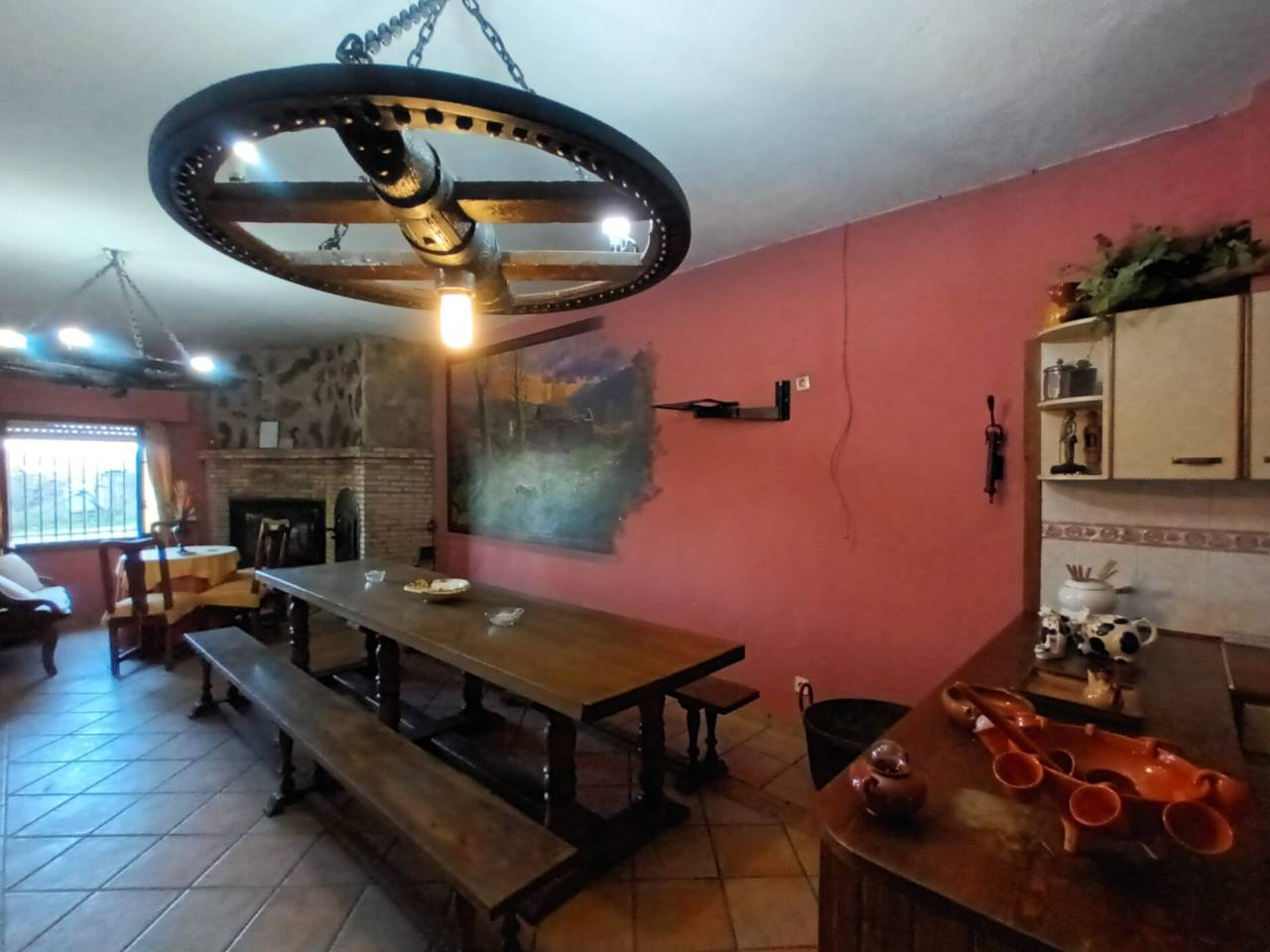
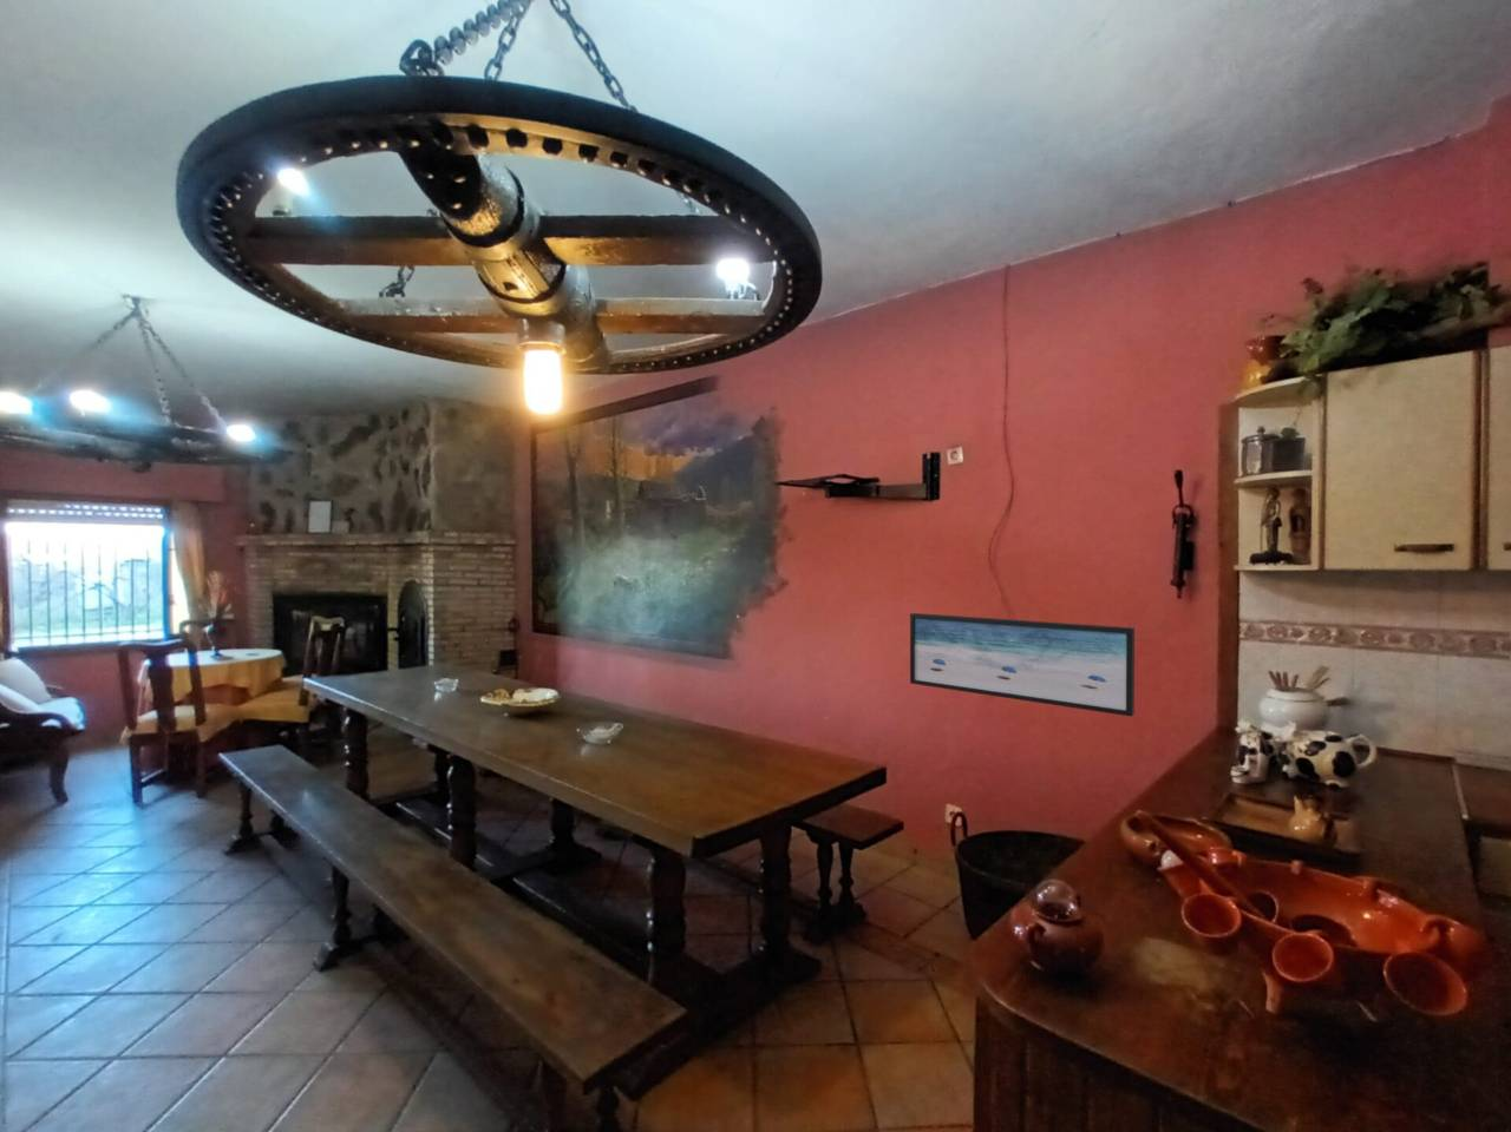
+ wall art (1009, 658)
